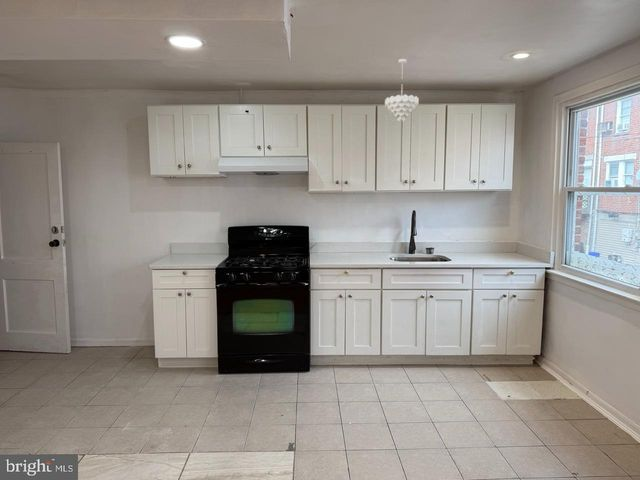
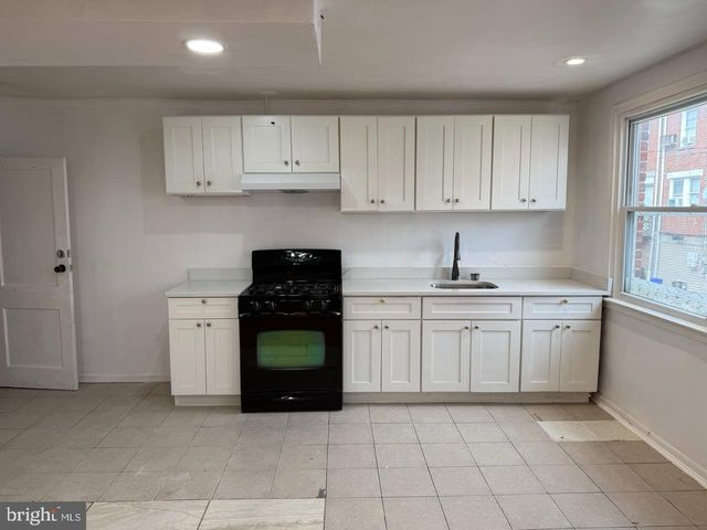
- pendant light (401, 91)
